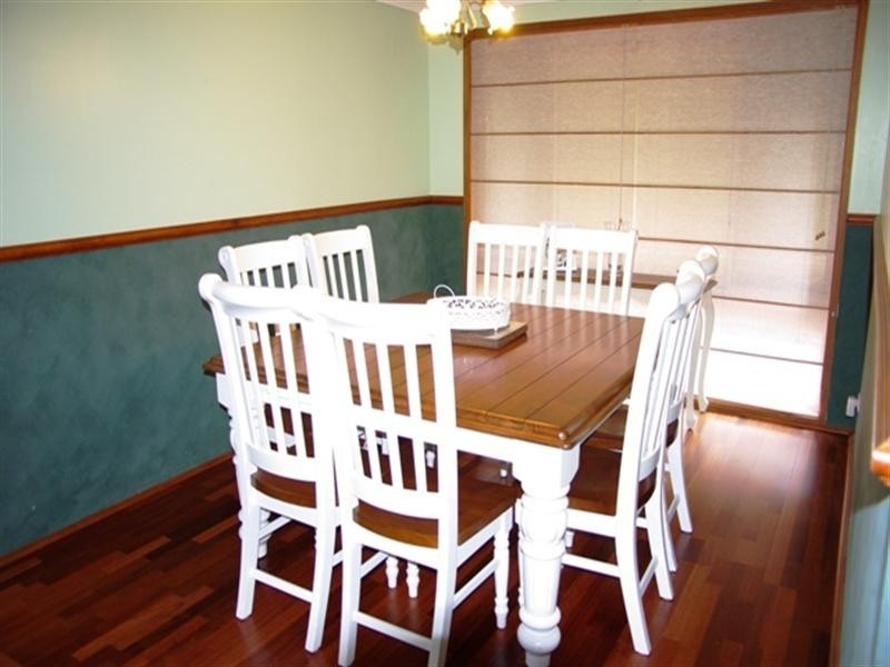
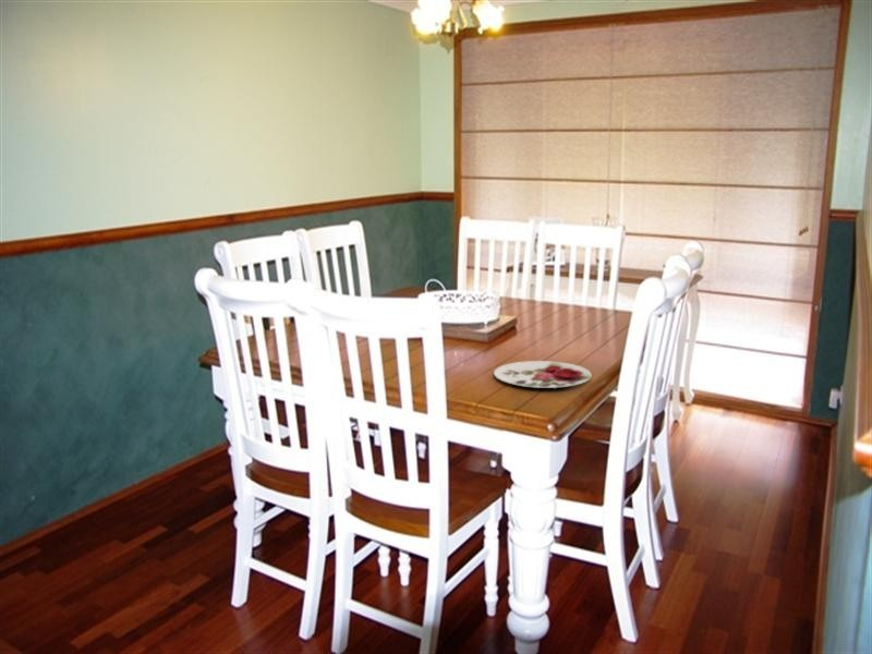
+ plate (542, 372)
